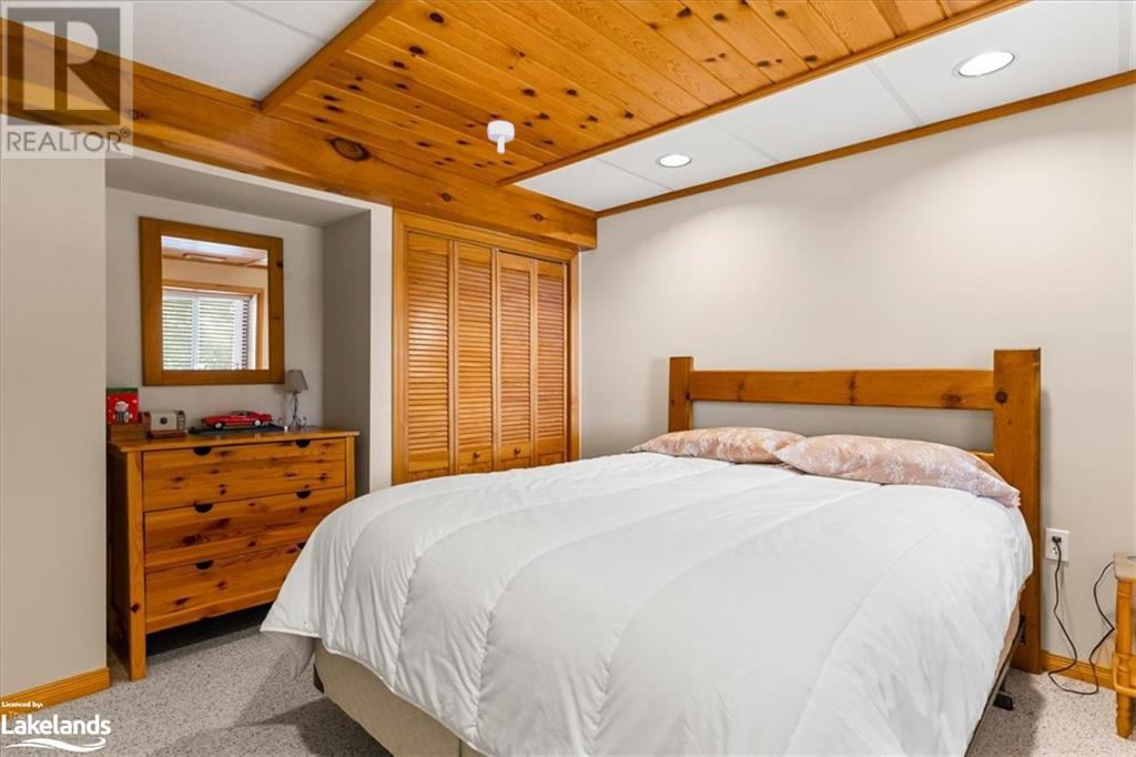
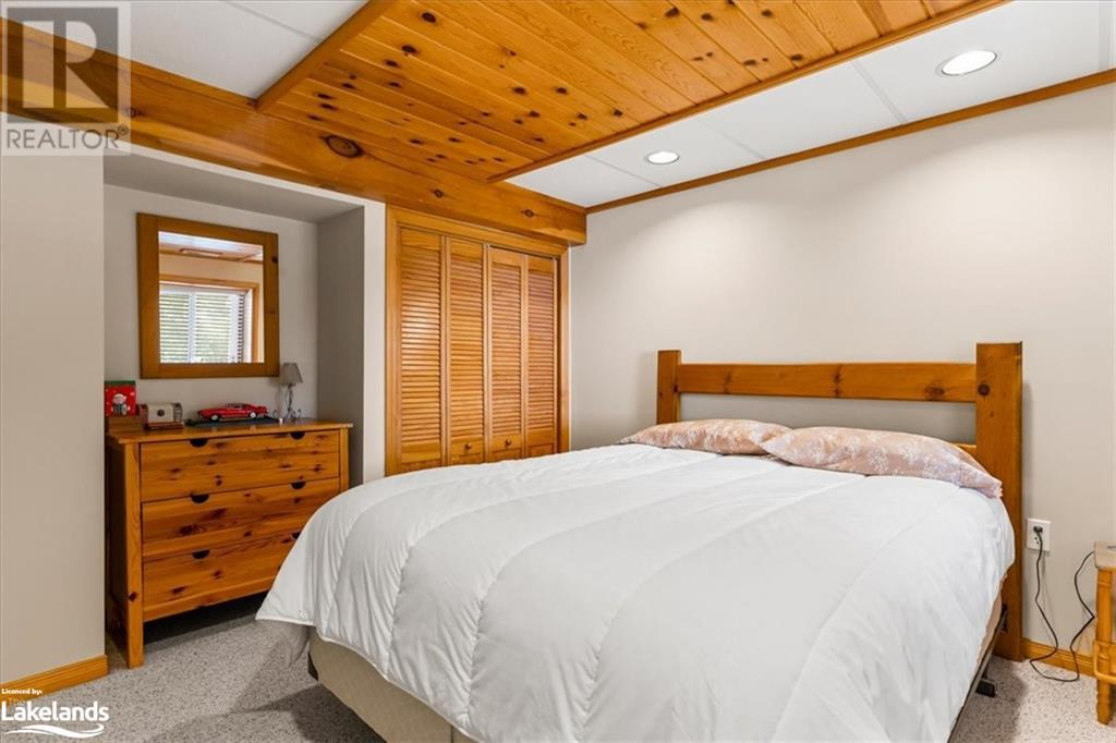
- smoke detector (500, 139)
